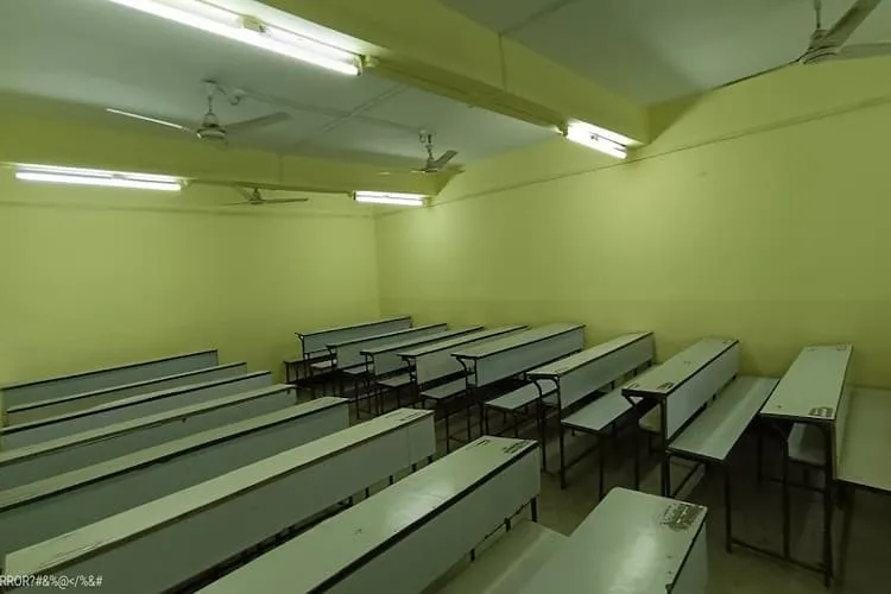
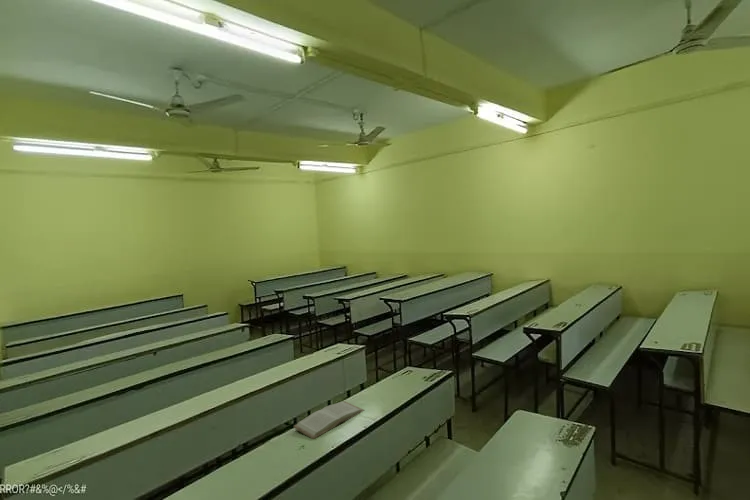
+ book (330, 416)
